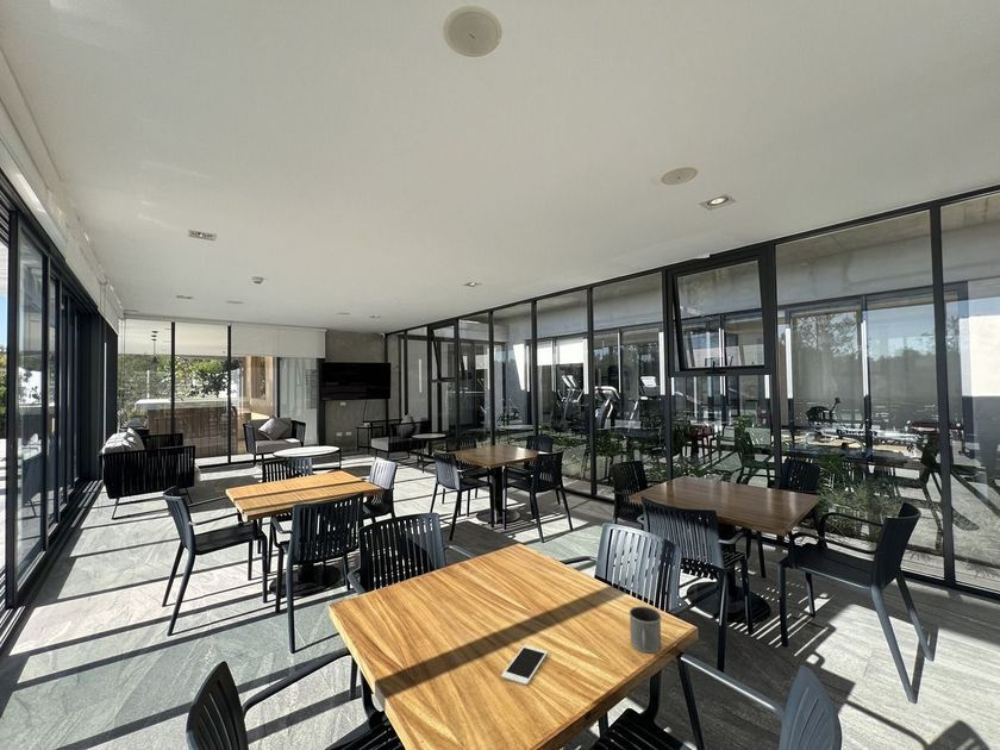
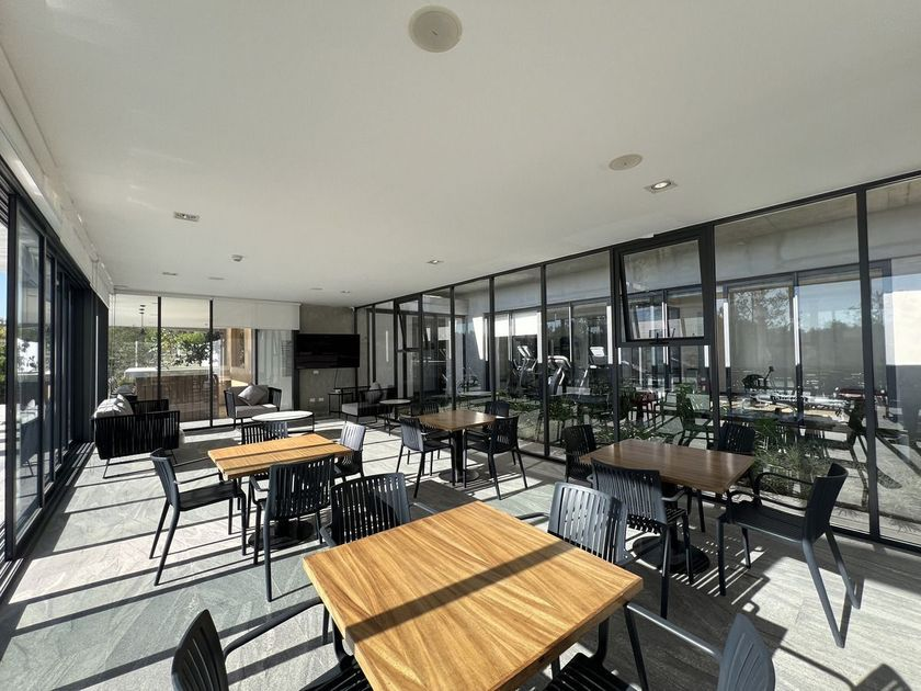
- mug (645, 631)
- cell phone (525, 663)
